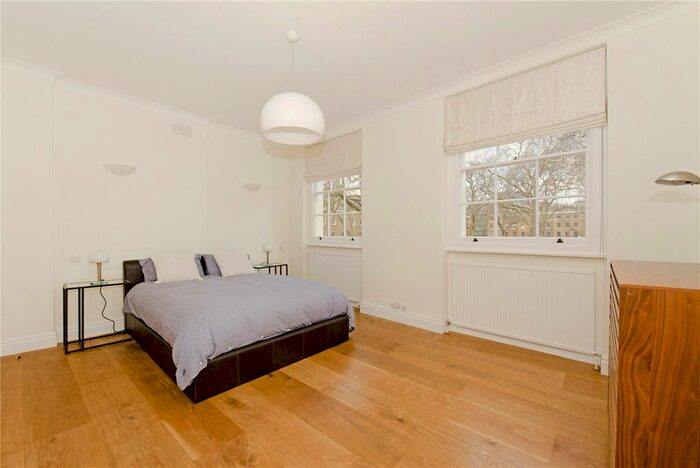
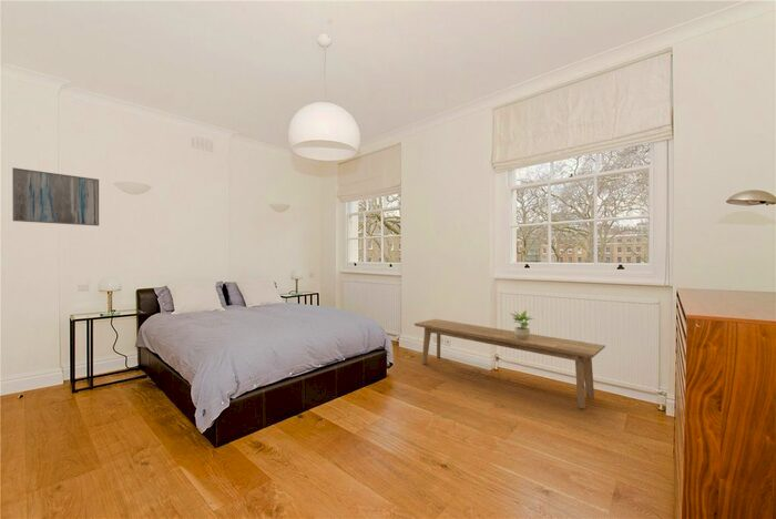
+ wall art (58, 199)
+ potted plant (520, 324)
+ bench (497, 345)
